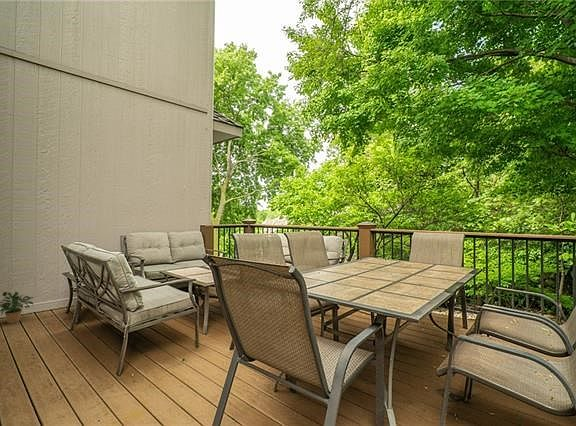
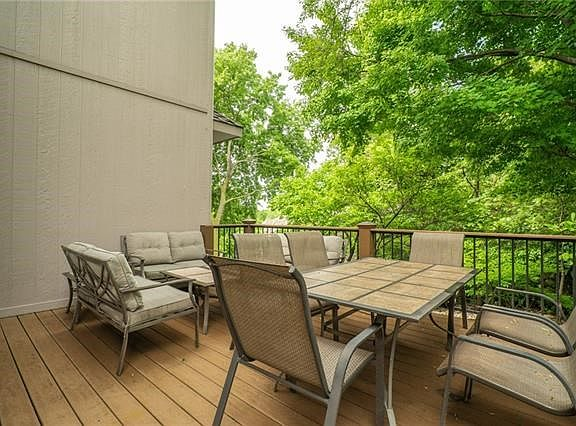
- potted plant (16, 304)
